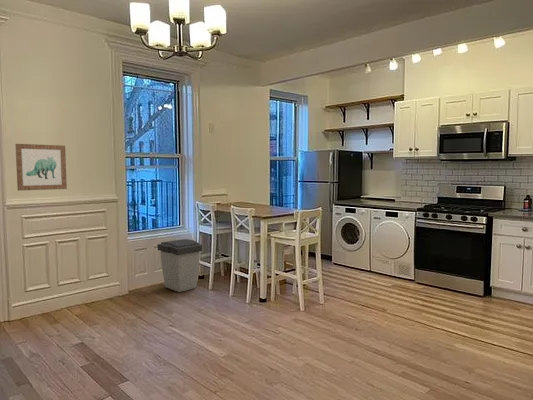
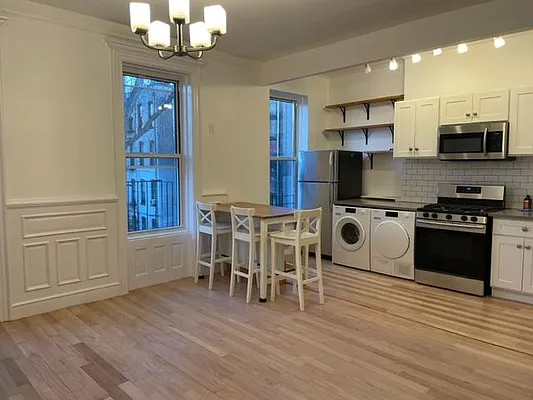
- trash can (179, 264)
- wall art (42, 167)
